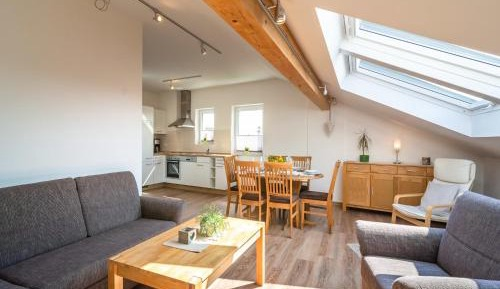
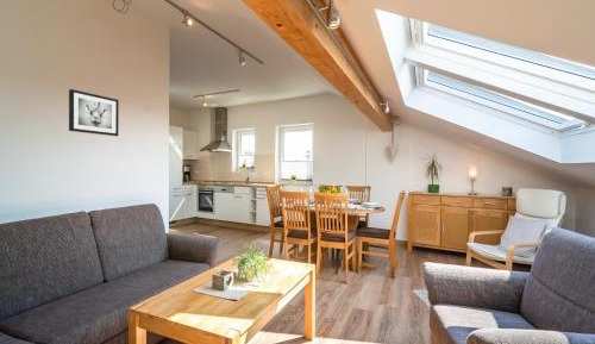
+ wall art (95, 114)
